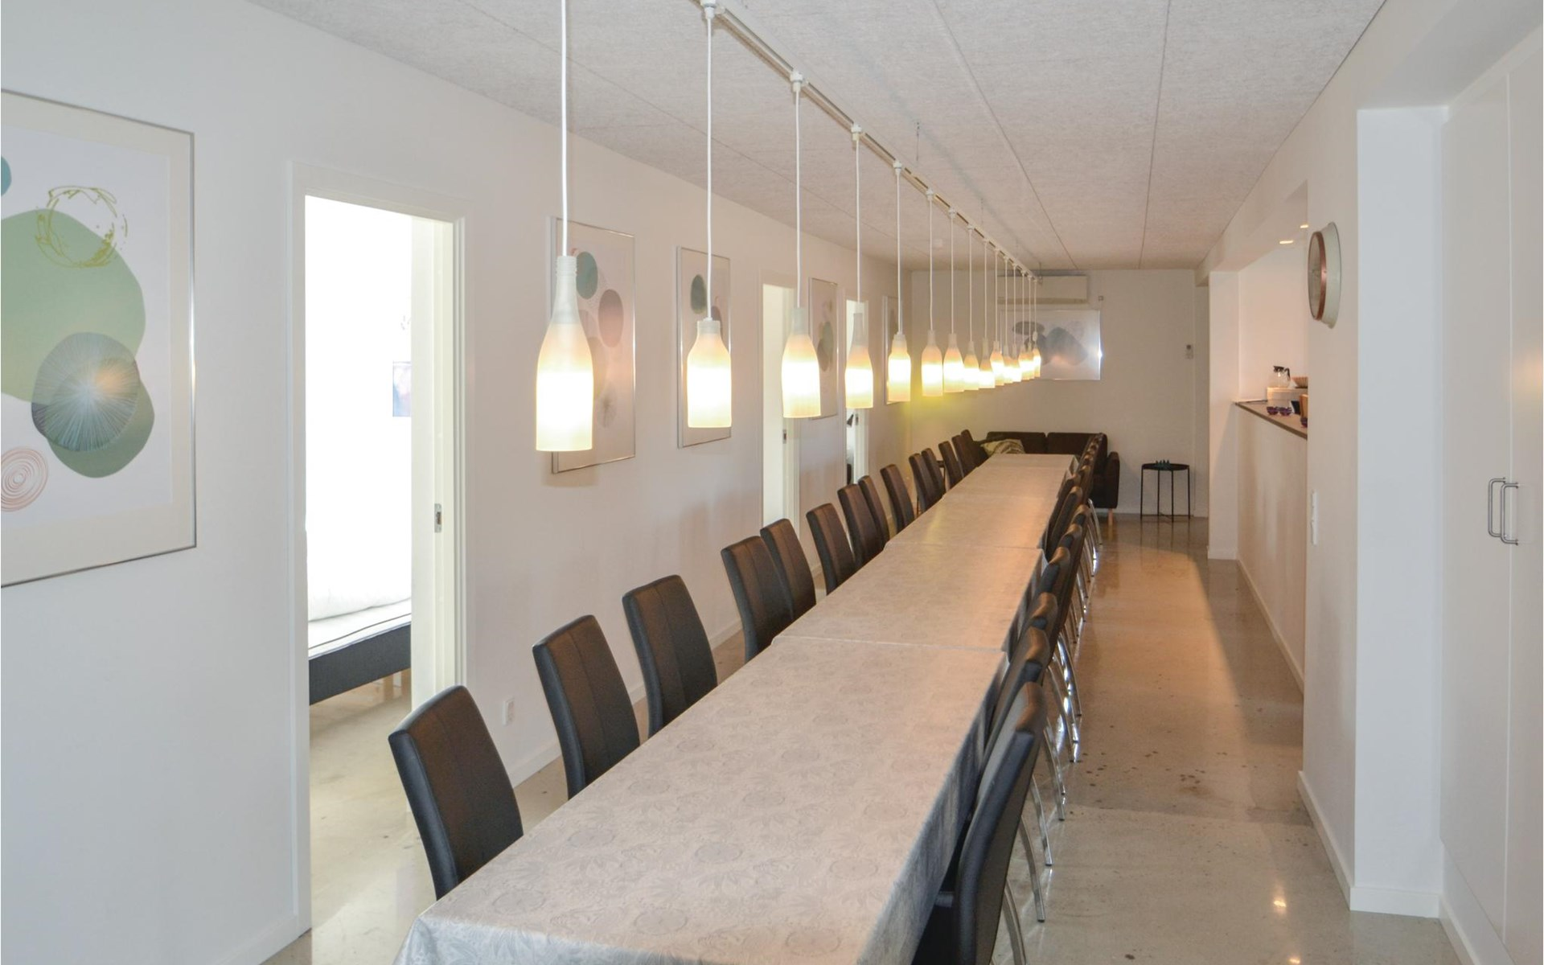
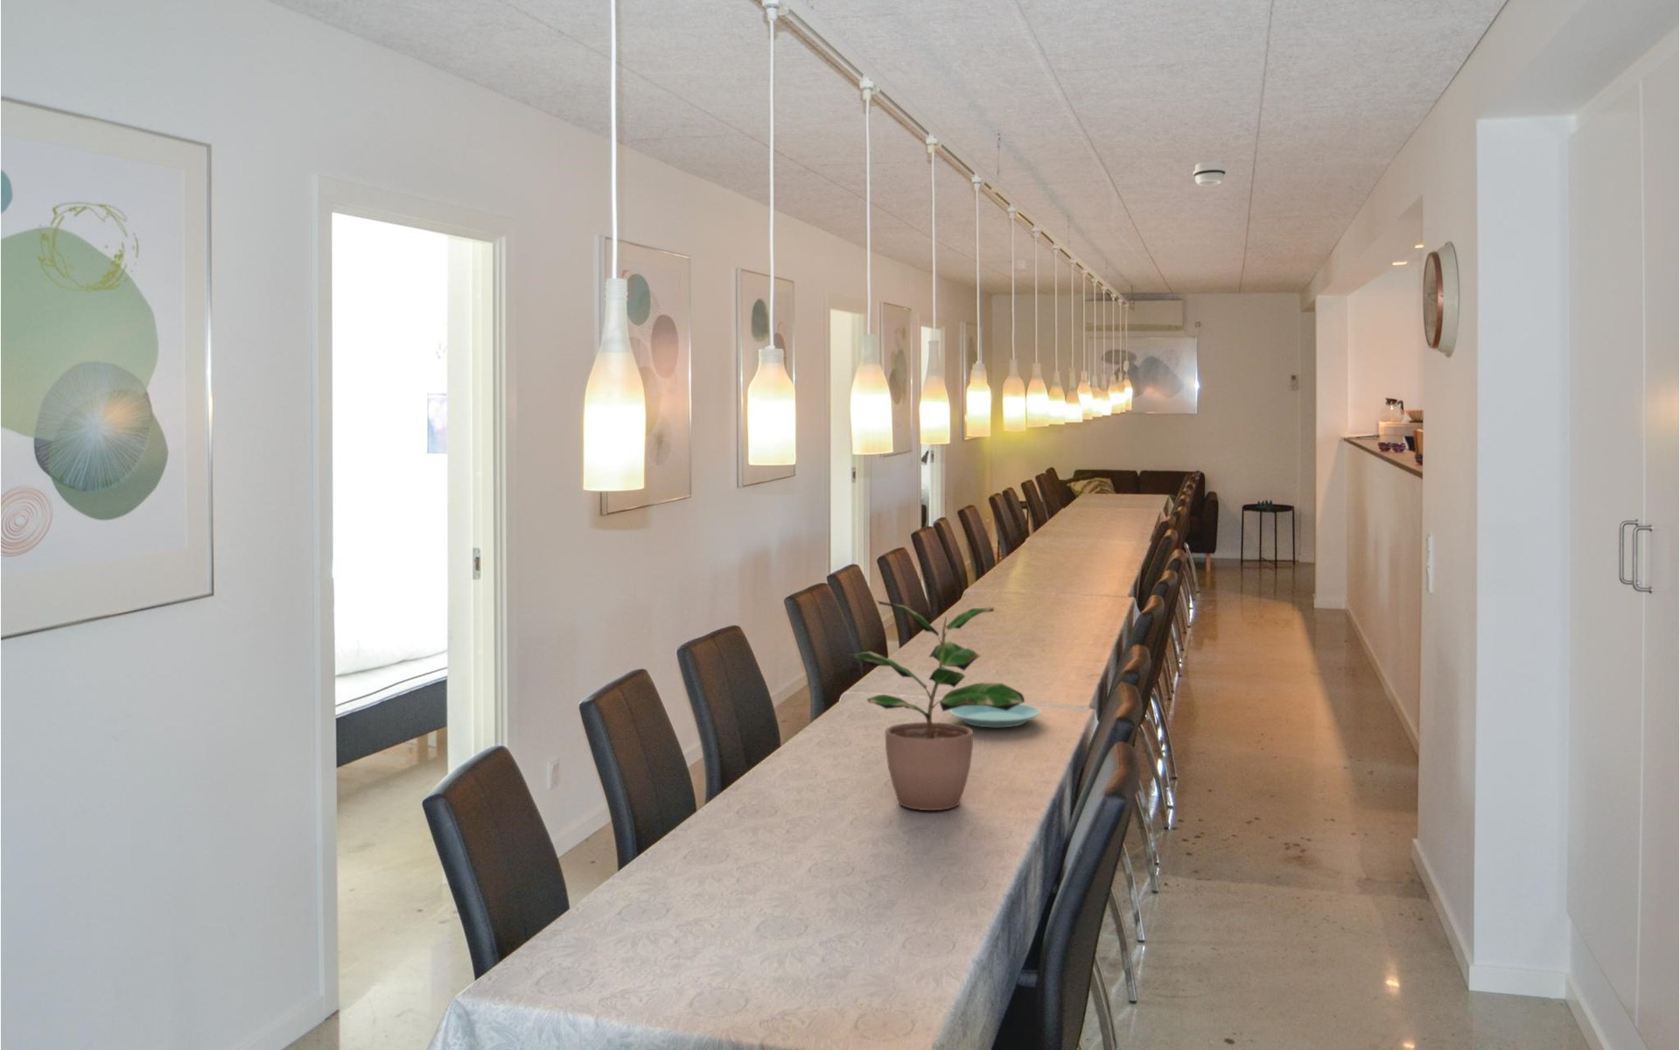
+ plate (995, 716)
+ smoke detector (1210, 173)
+ potted plant (934, 699)
